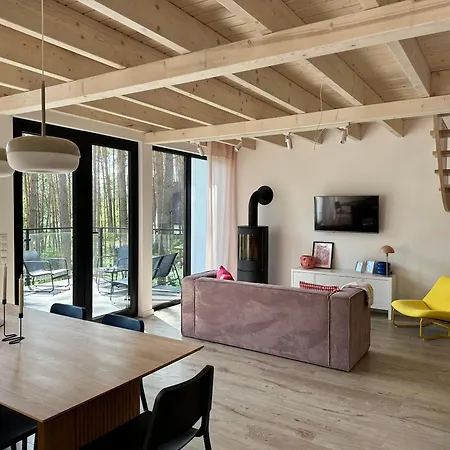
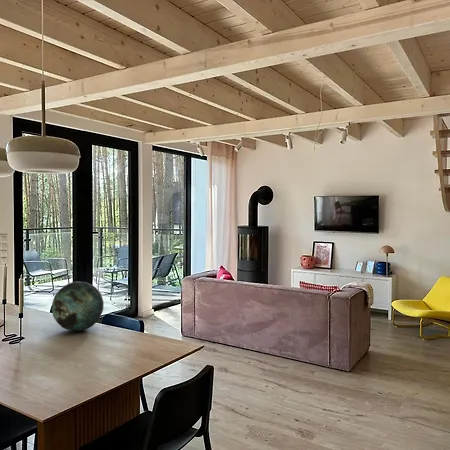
+ decorative orb (78, 305)
